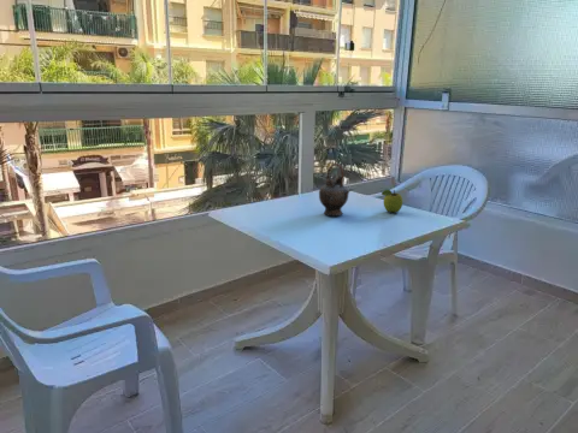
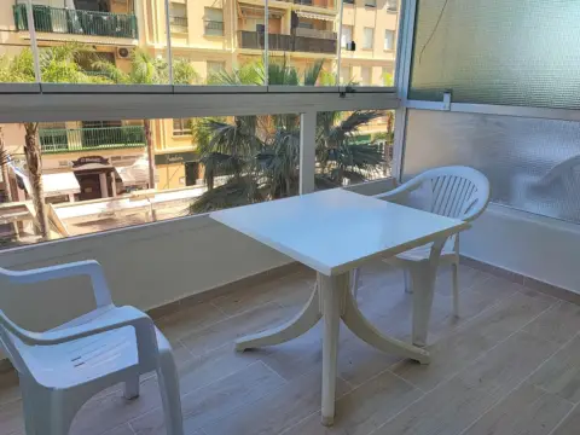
- fruit (391, 201)
- teapot (336, 189)
